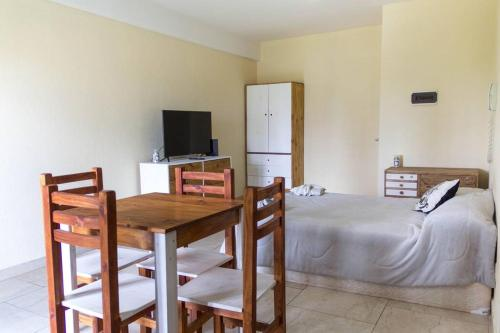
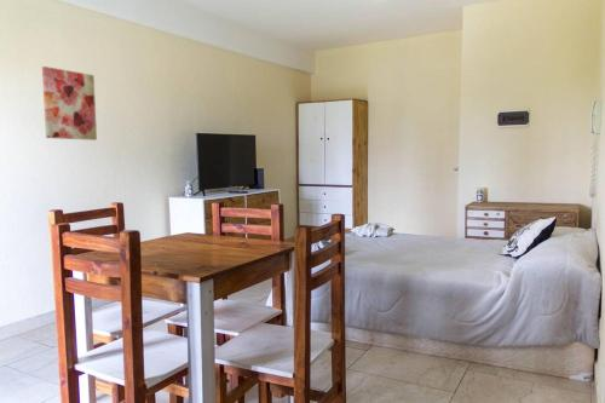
+ wall art (70, 104)
